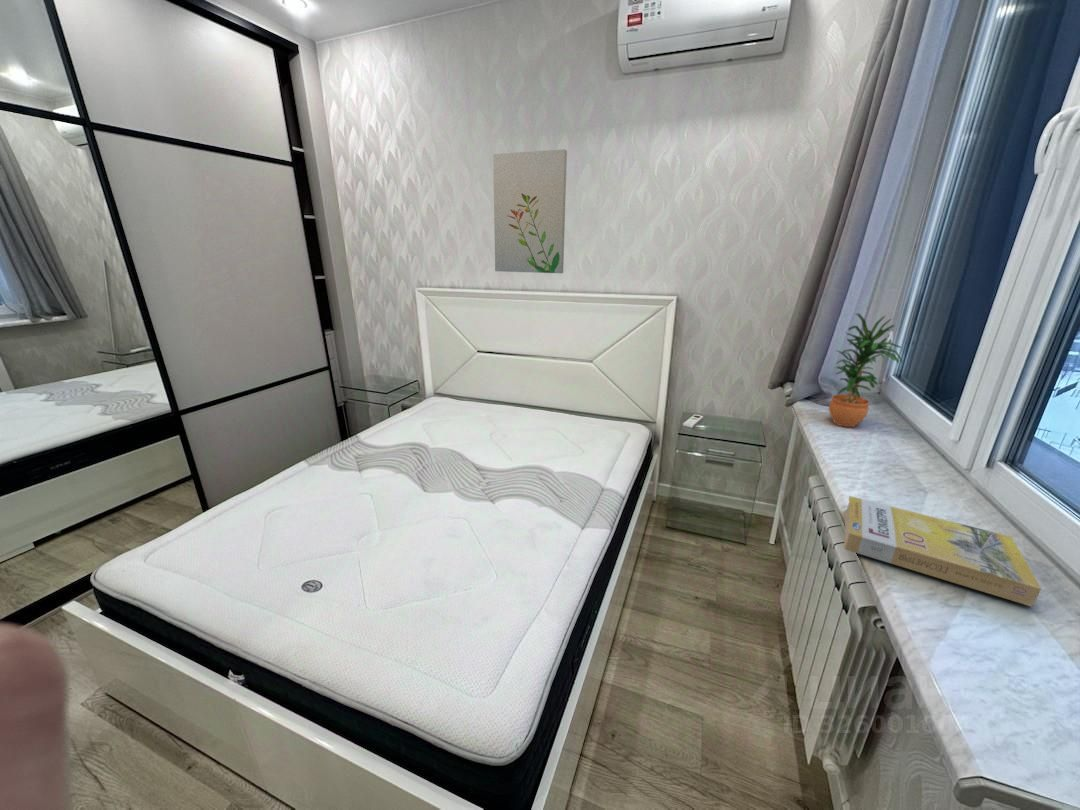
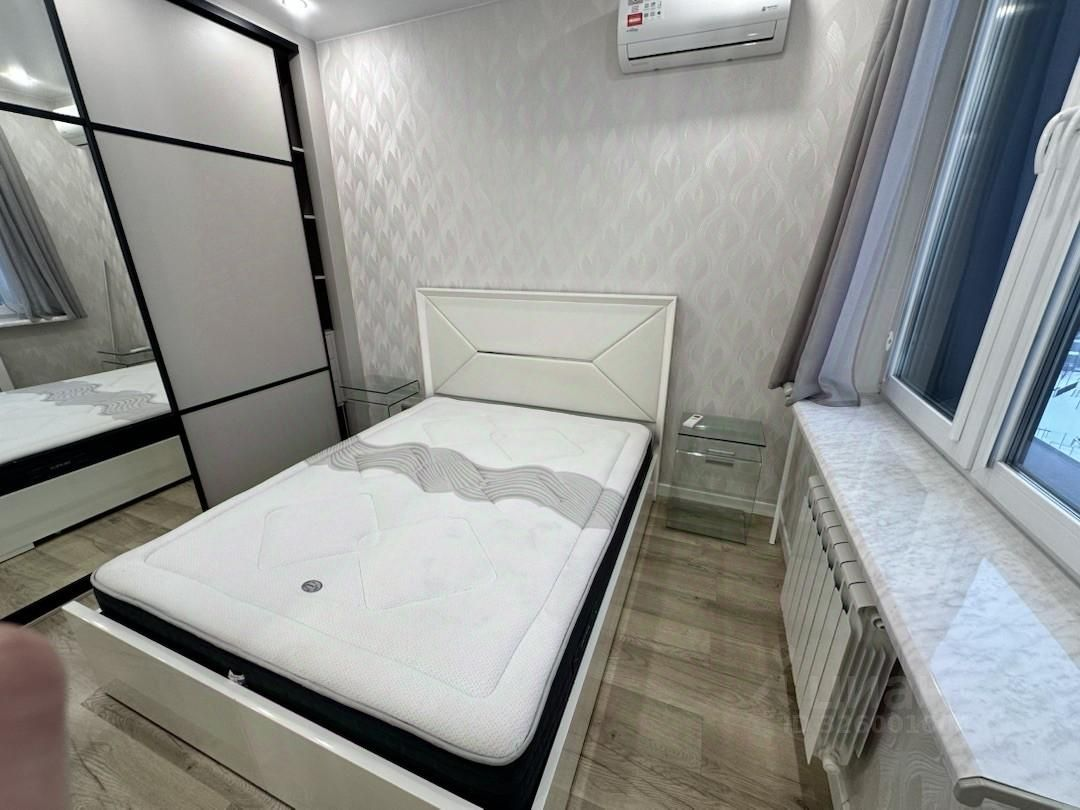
- book (927, 543)
- potted plant (863, 372)
- wall art (528, 214)
